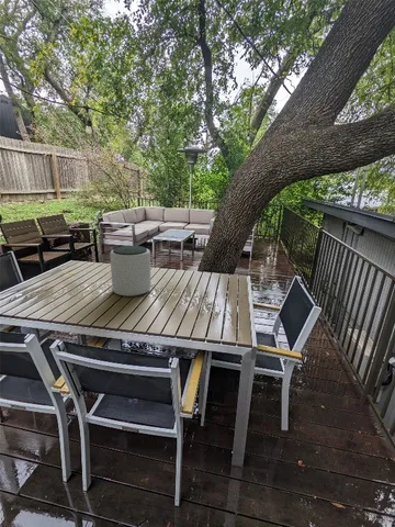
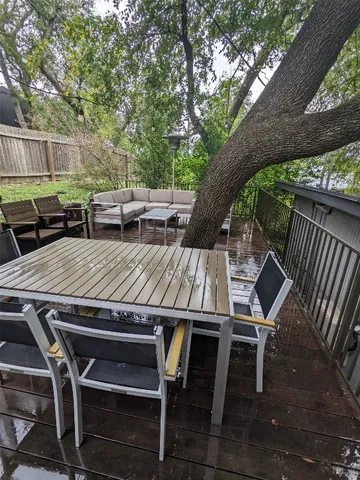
- plant pot (131, 270)
